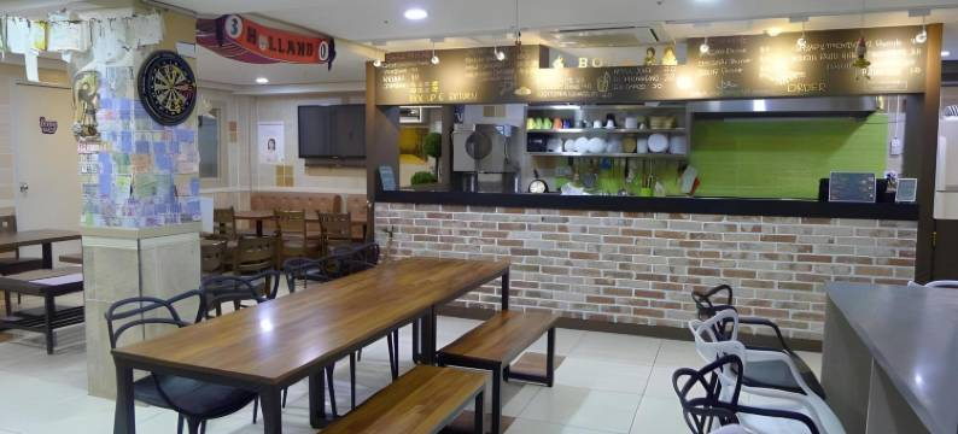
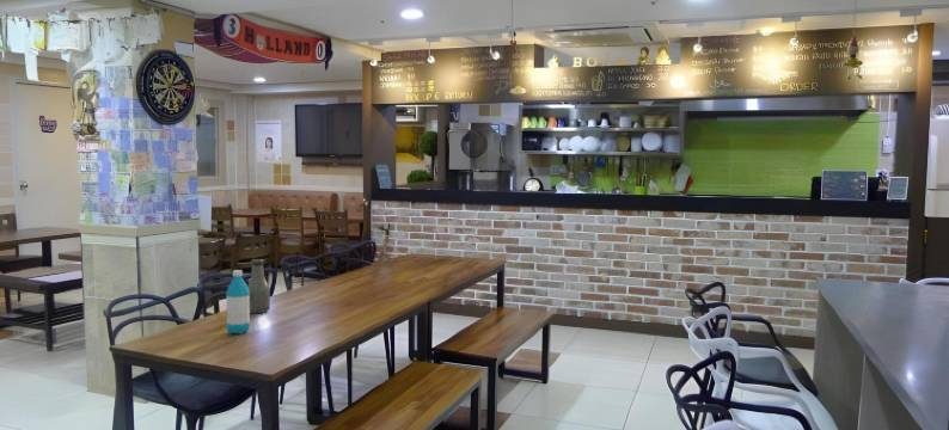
+ water bottle (238, 301)
+ bottle (258, 285)
